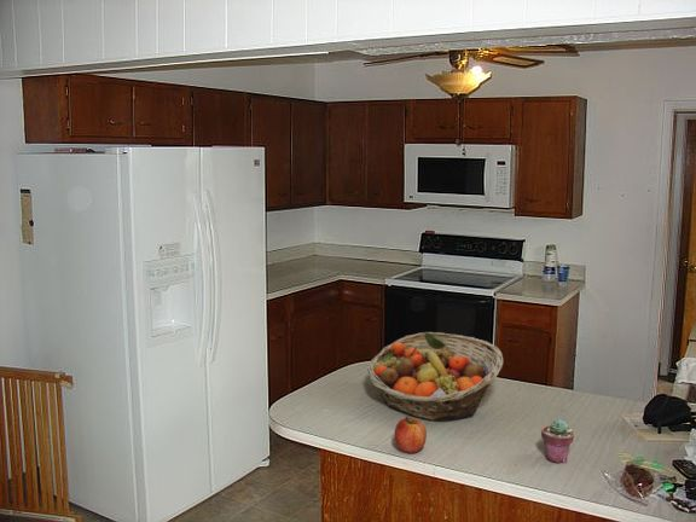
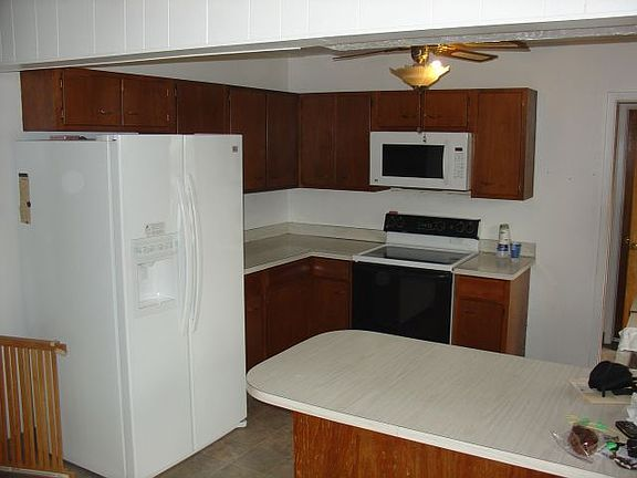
- fruit basket (434, 373)
- potted succulent (557, 439)
- apple (410, 433)
